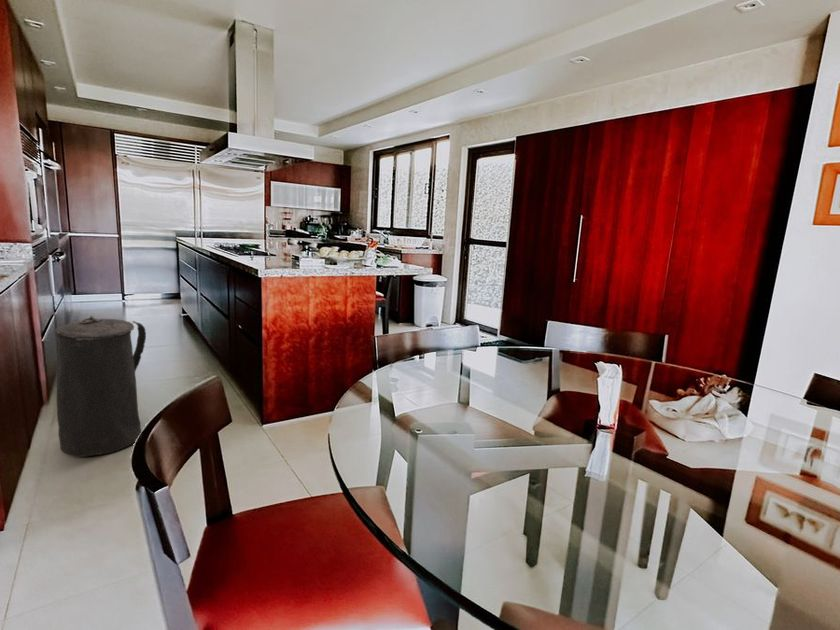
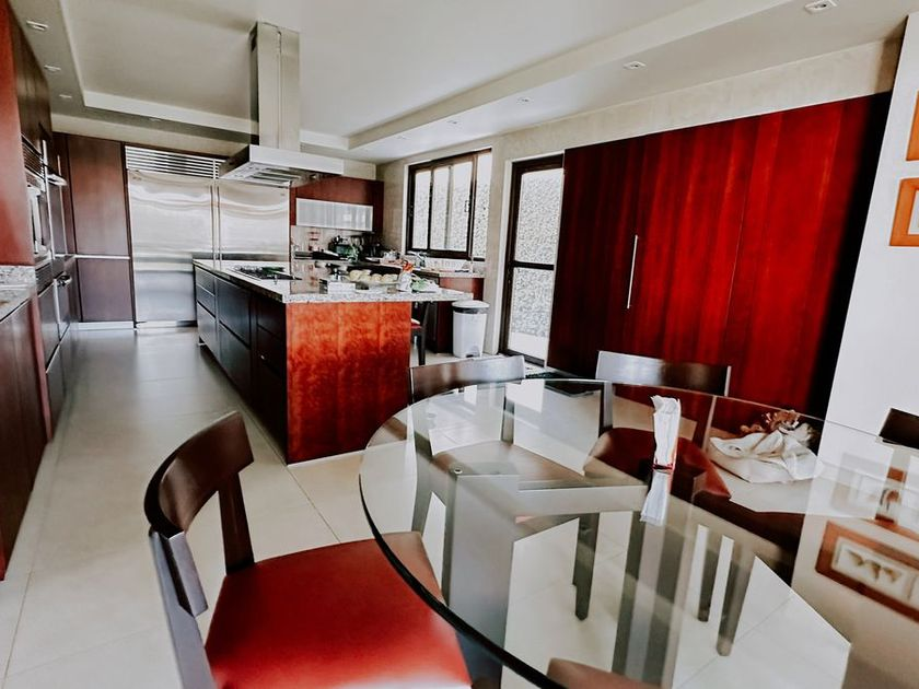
- trash can (102, 377)
